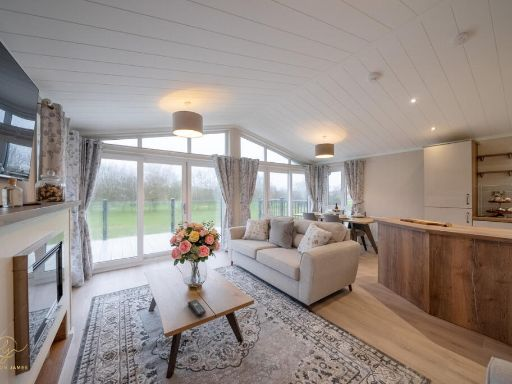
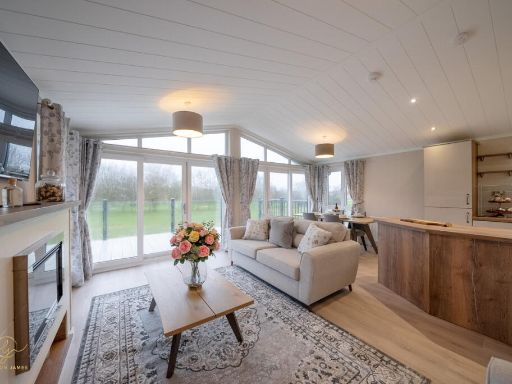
- remote control (196, 307)
